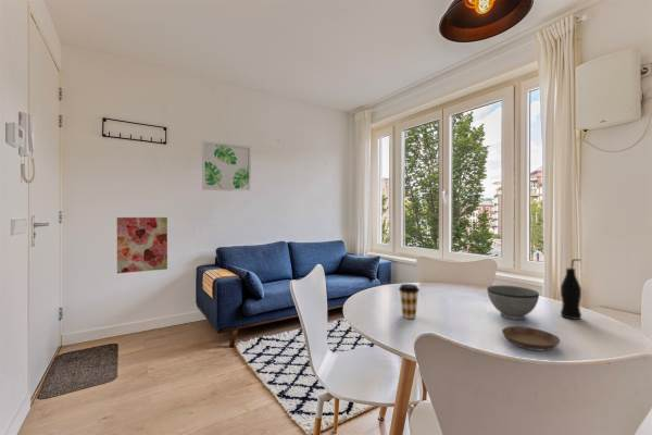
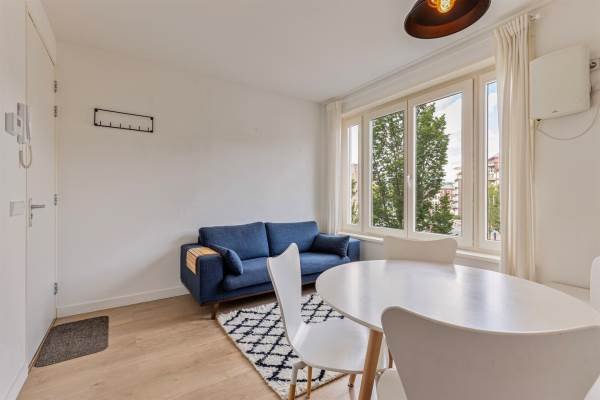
- bottle (573, 287)
- wall art (227, 166)
- coffee cup (409, 300)
- wall art (142, 244)
- bowl (512, 302)
- saucer (529, 338)
